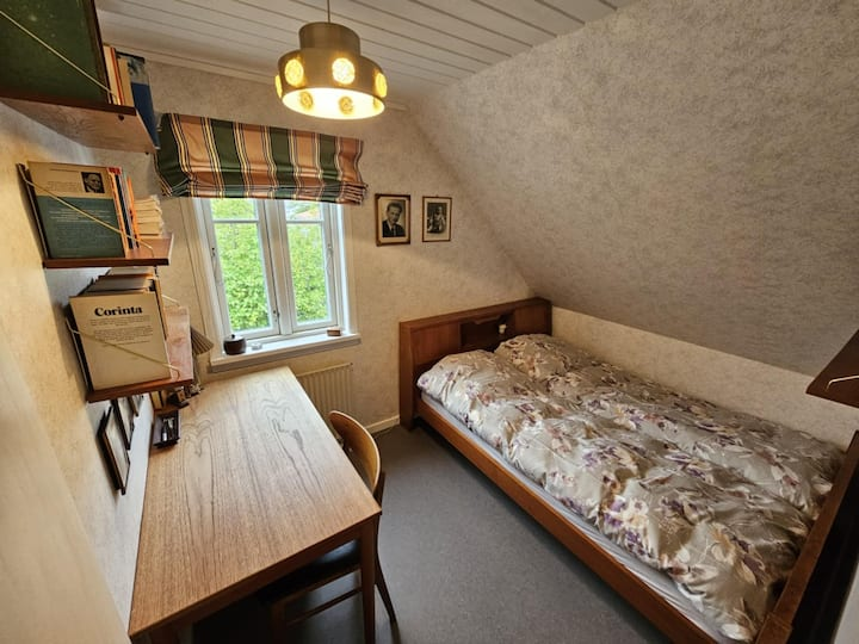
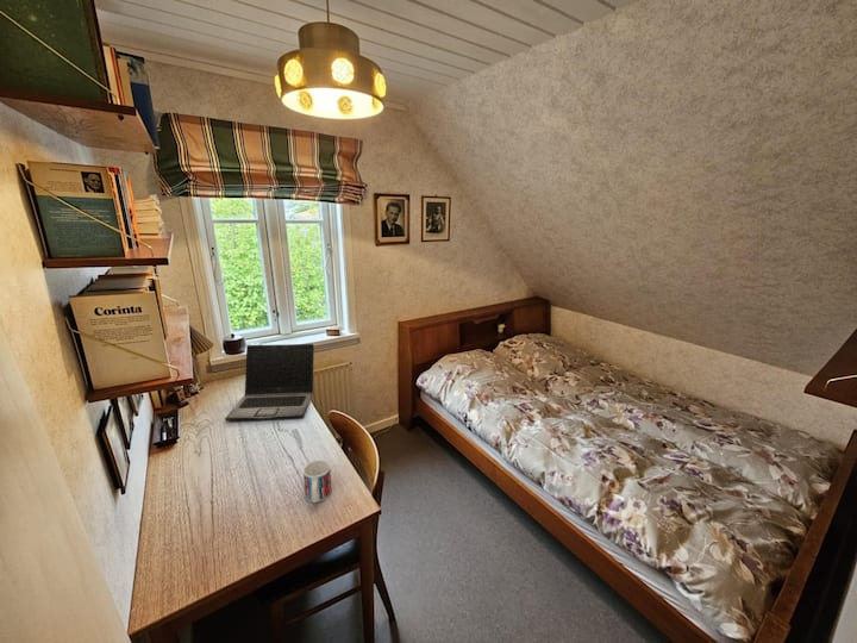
+ laptop (273, 379)
+ mug (318, 483)
